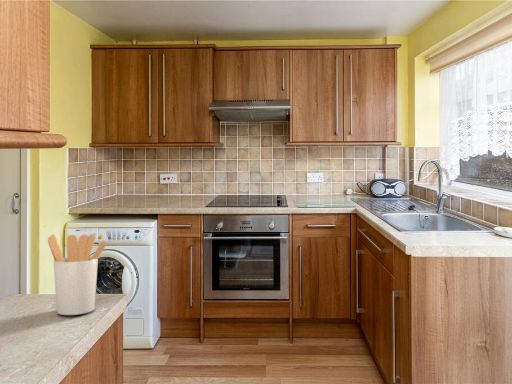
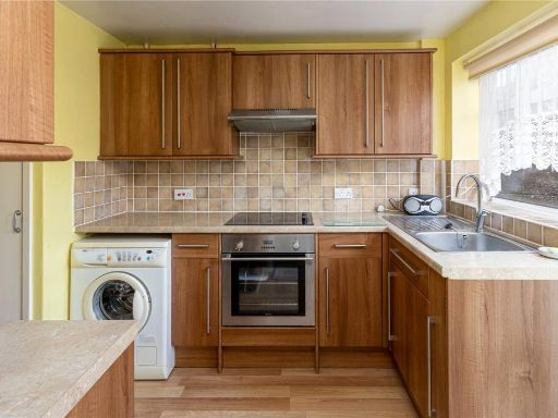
- utensil holder (77, 270)
